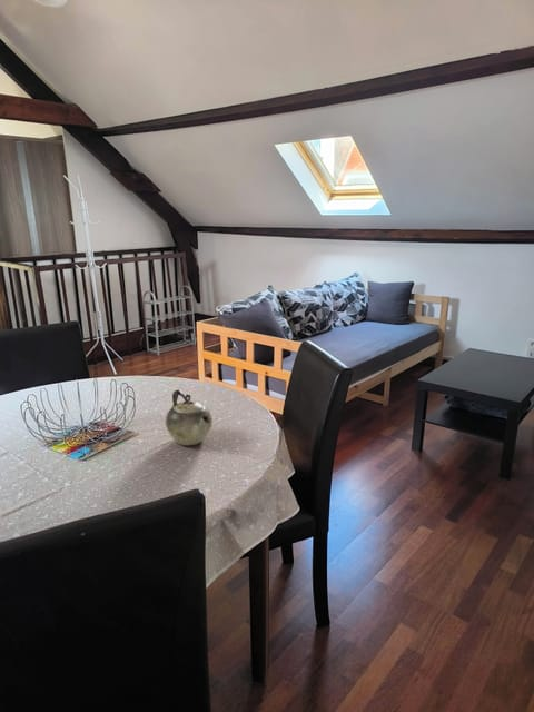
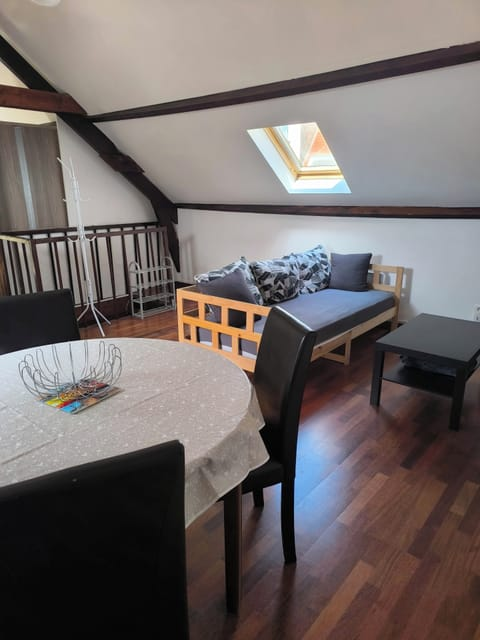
- teapot (190, 418)
